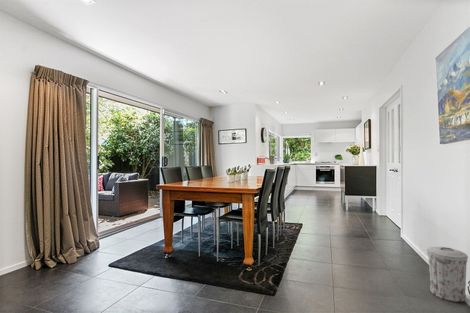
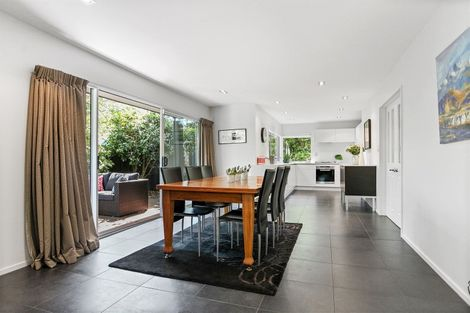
- trash can (447, 271)
